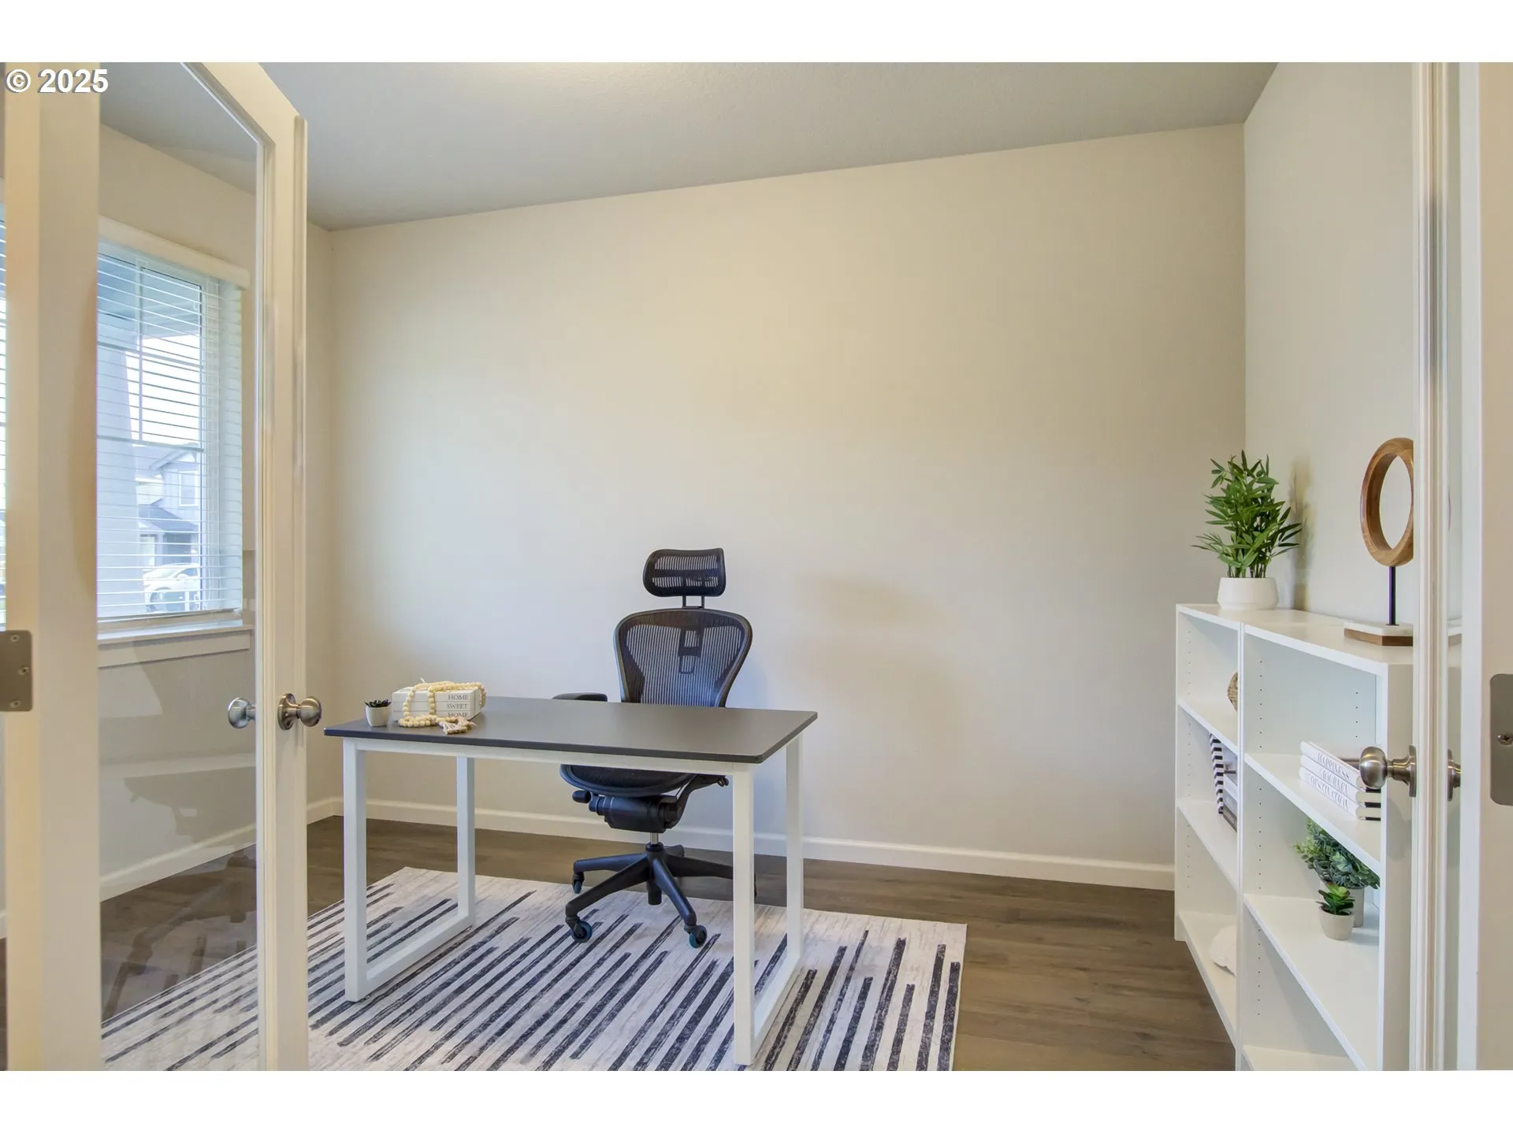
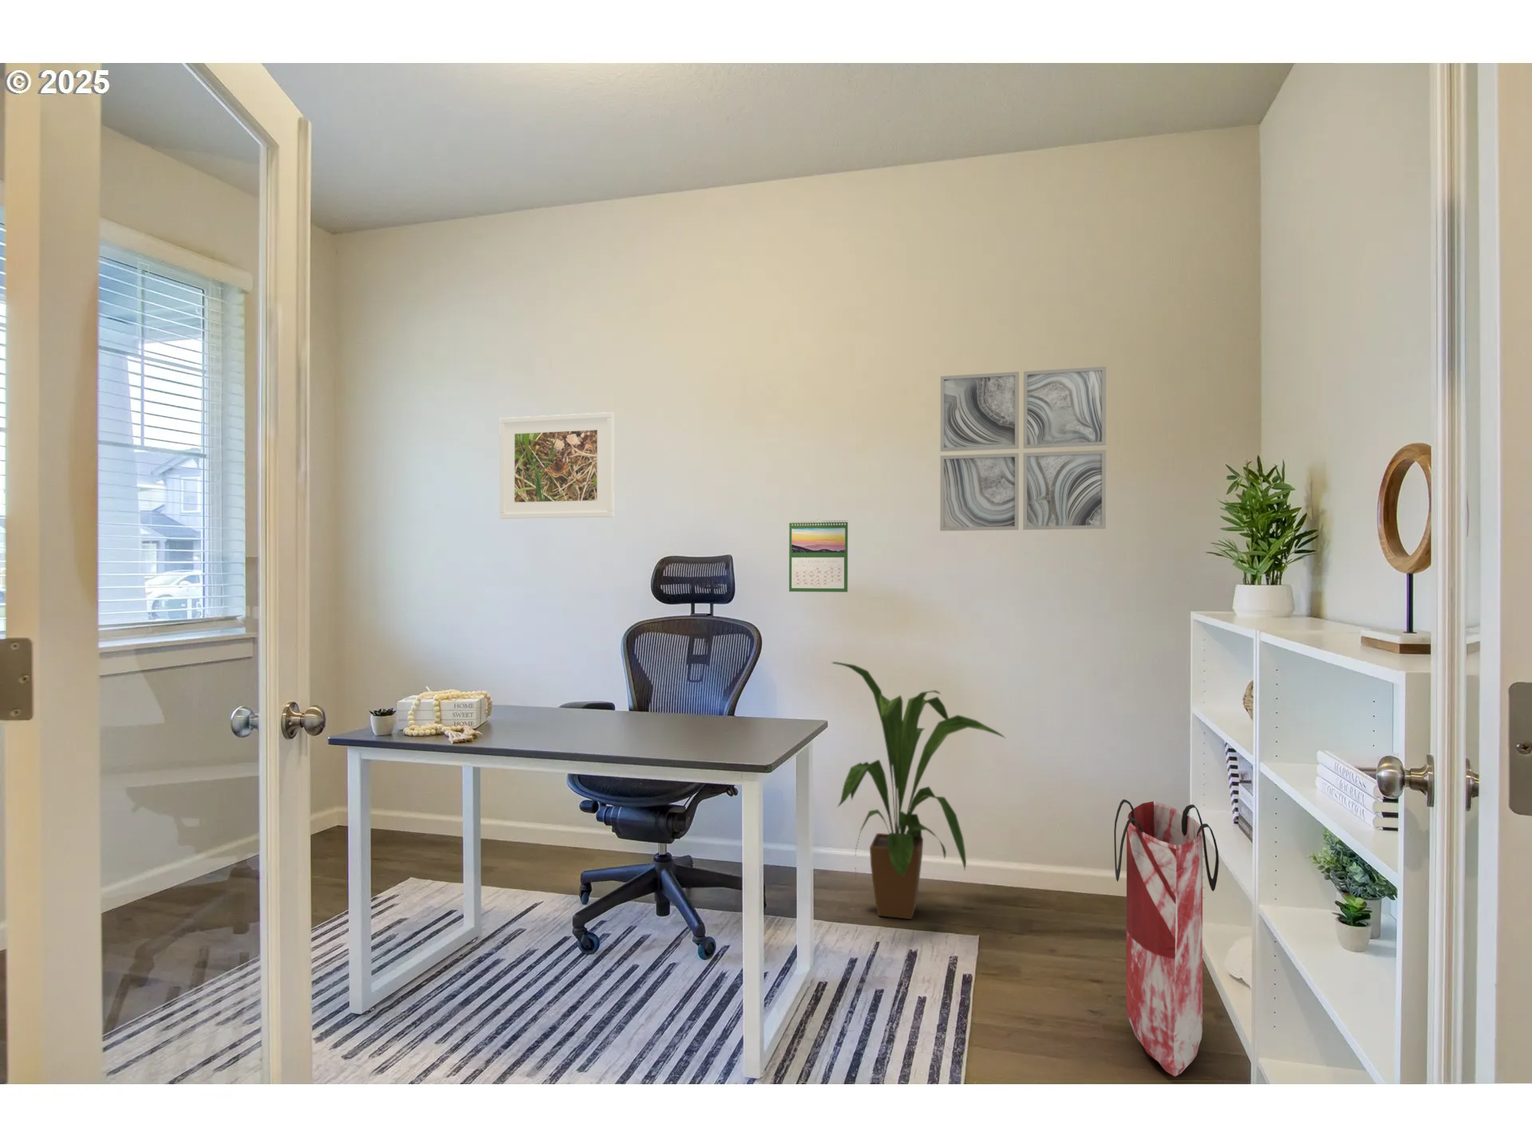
+ calendar (818, 555)
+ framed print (555, 467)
+ wall art (1023, 449)
+ house plant (919, 789)
+ bag (1163, 929)
